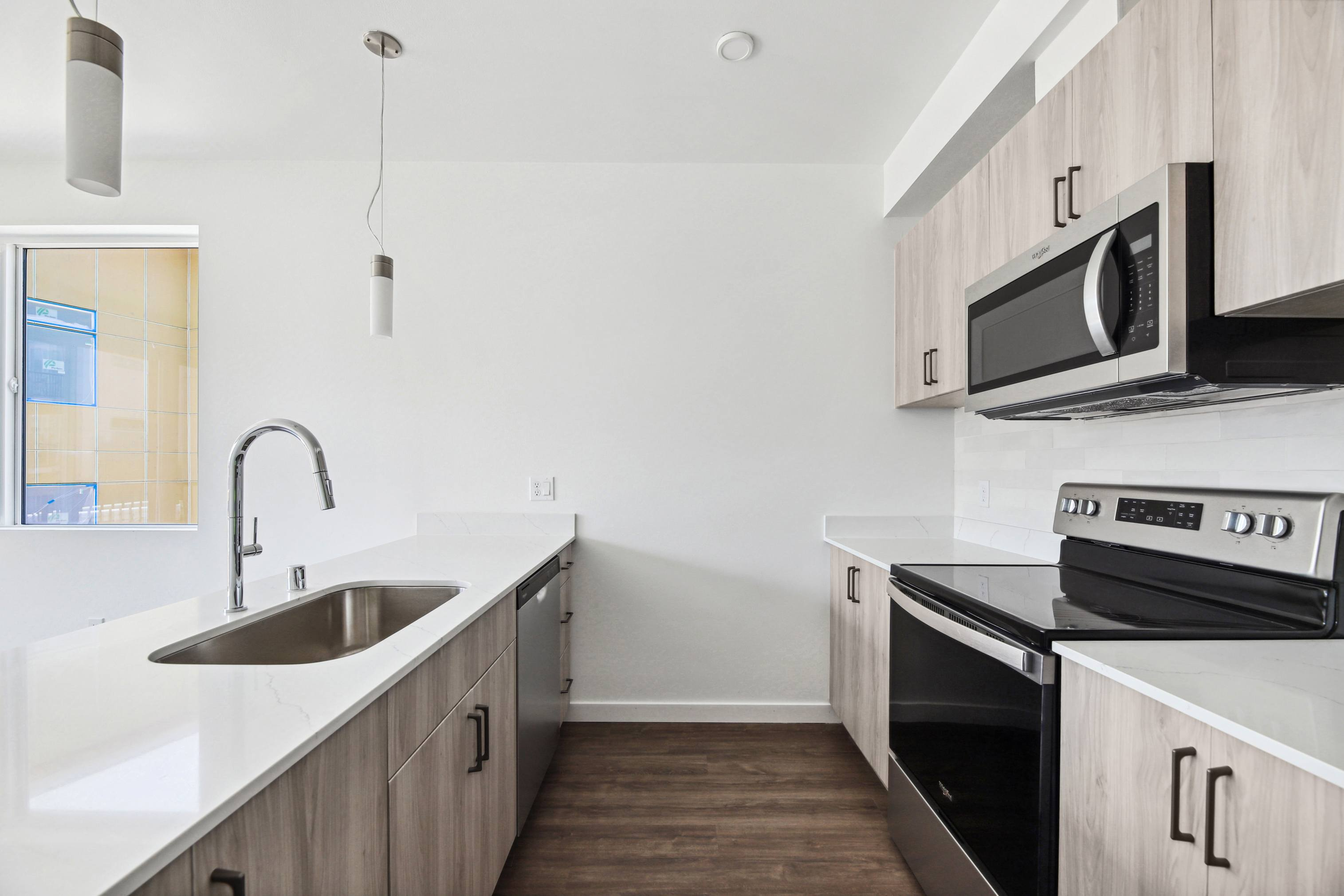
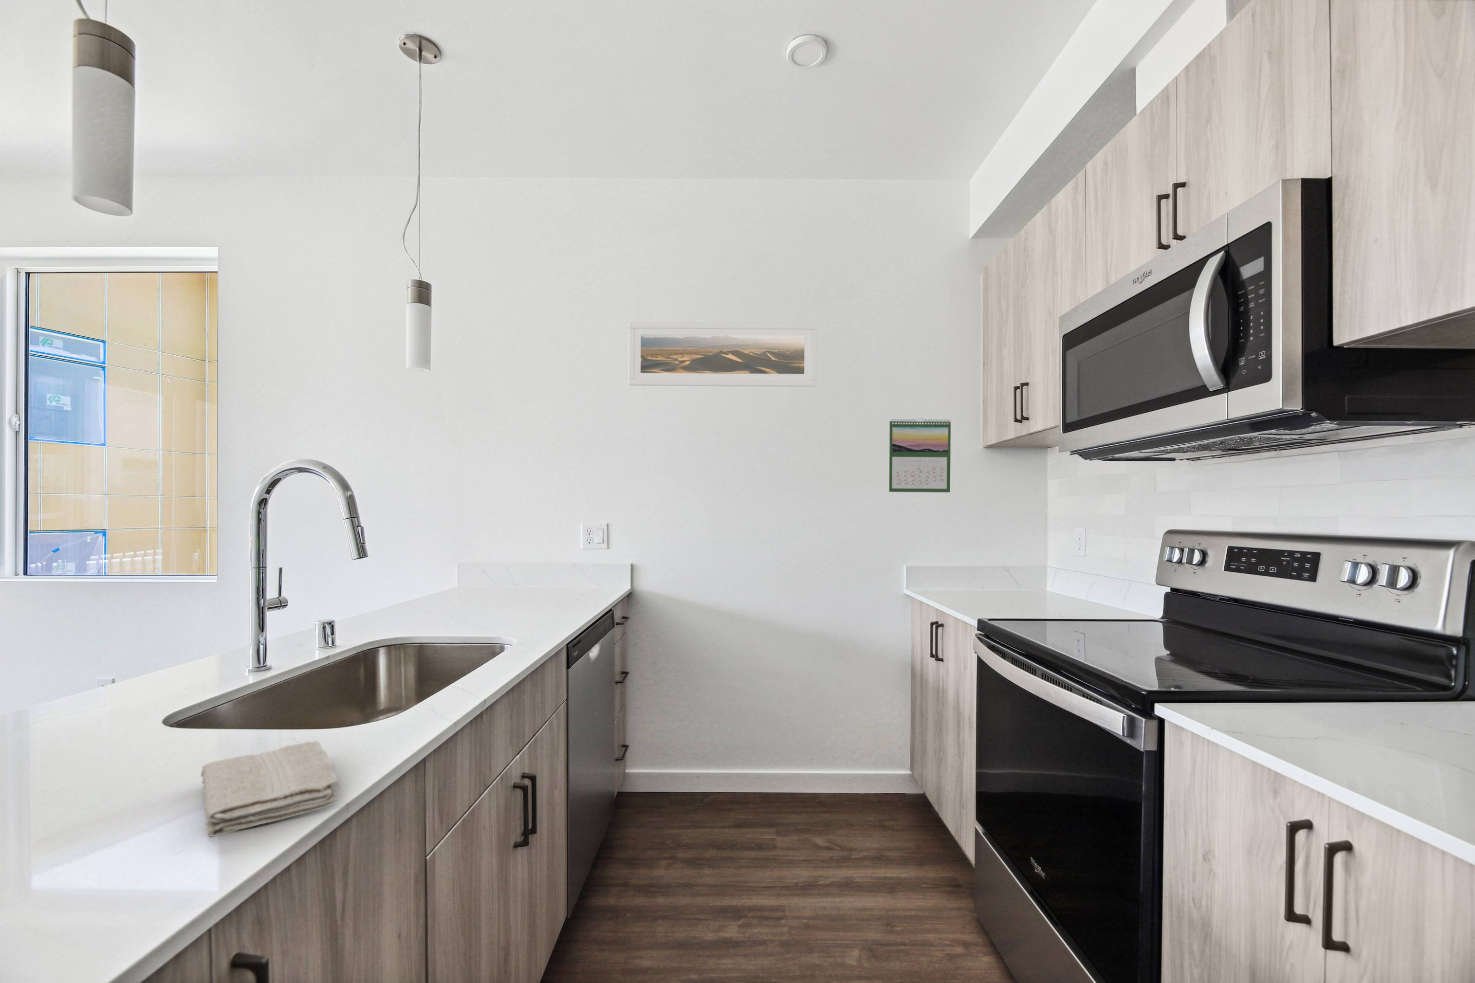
+ calendar (920, 455)
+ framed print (722, 354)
+ washcloth (268, 780)
